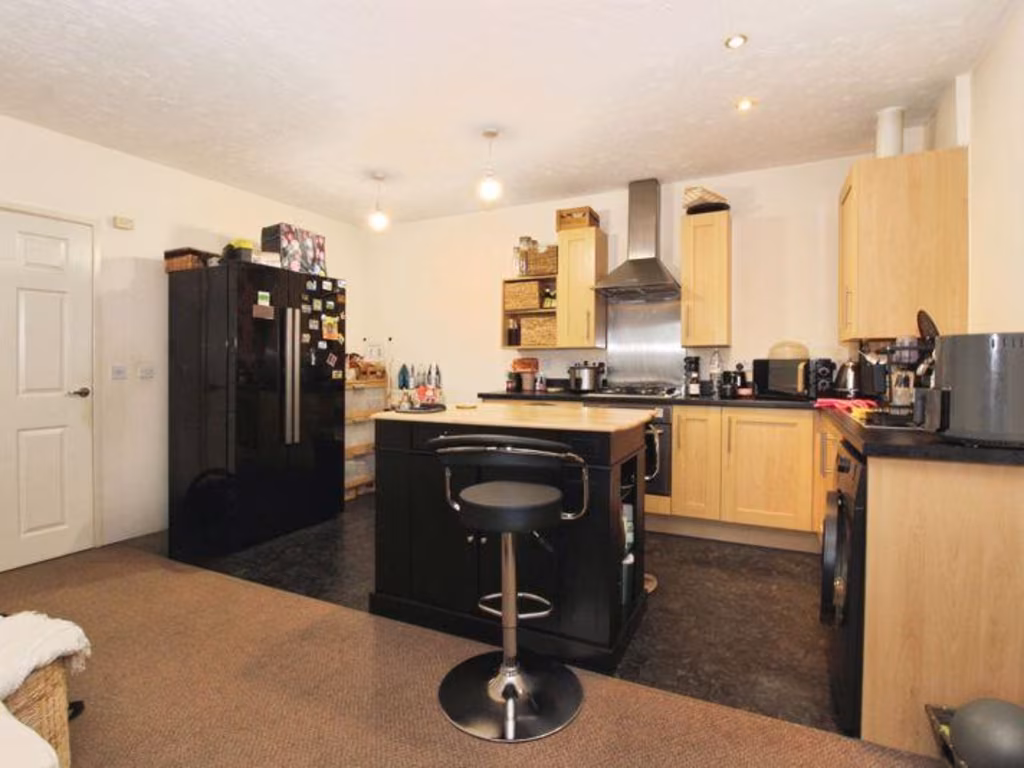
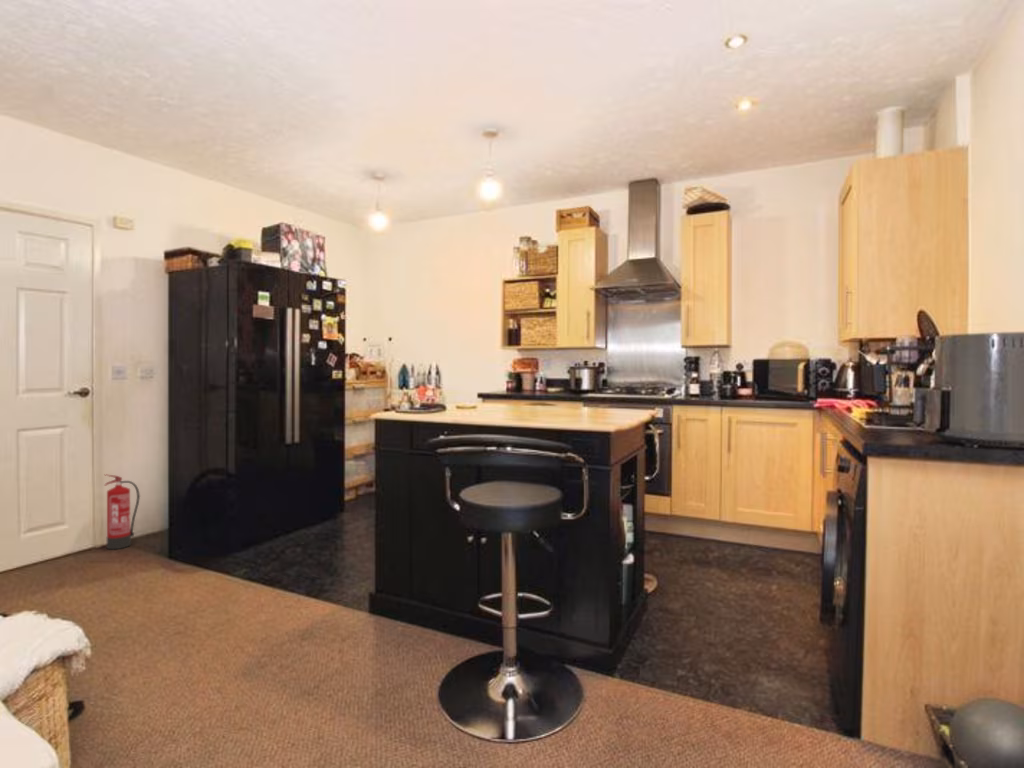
+ fire extinguisher (122, 508)
